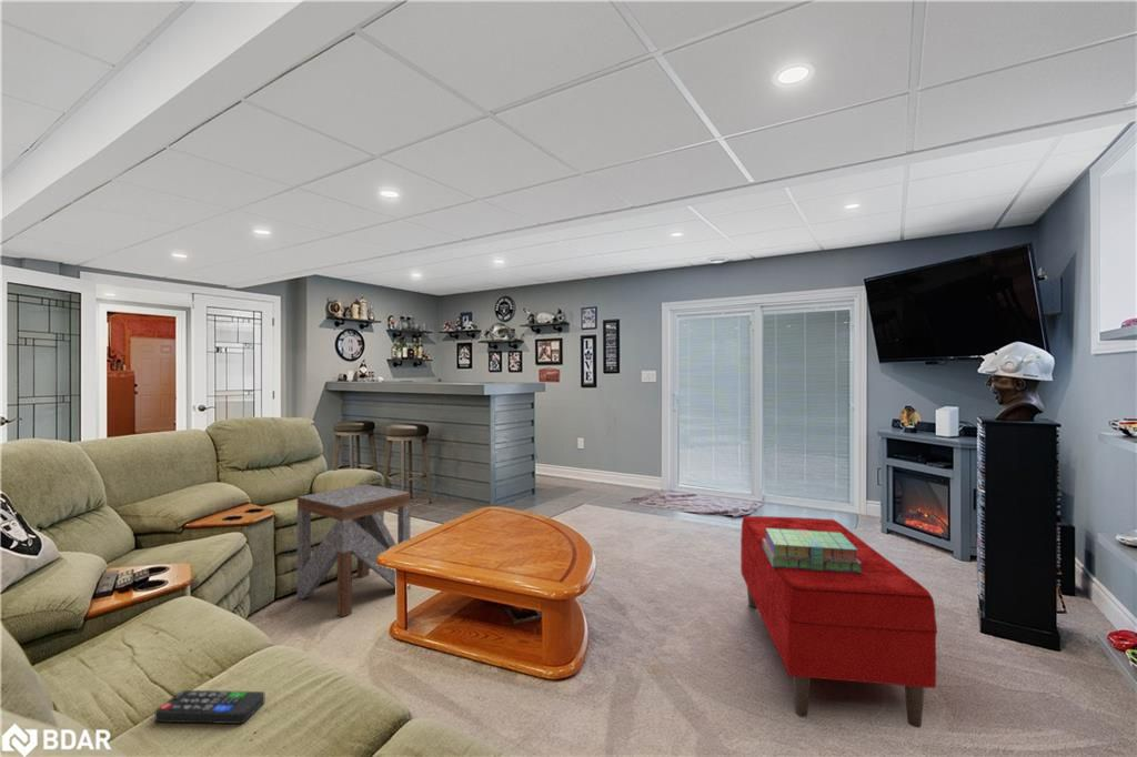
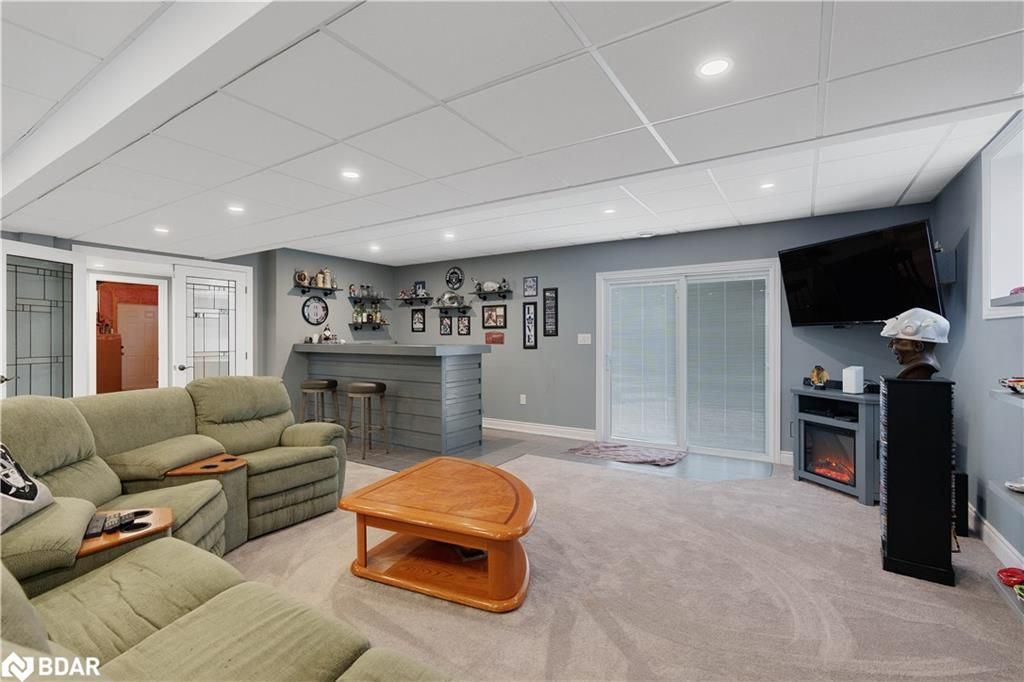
- stack of books (808, 547)
- side table (354, 543)
- bench (816, 598)
- remote control (211, 705)
